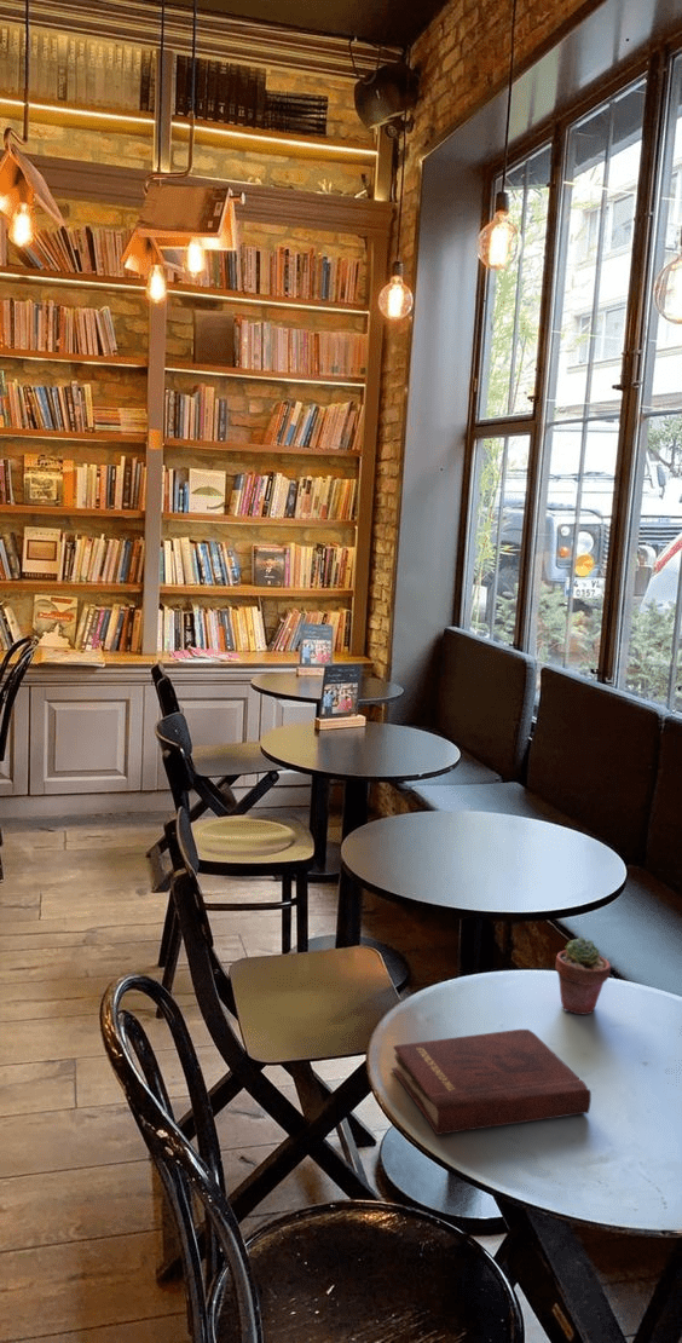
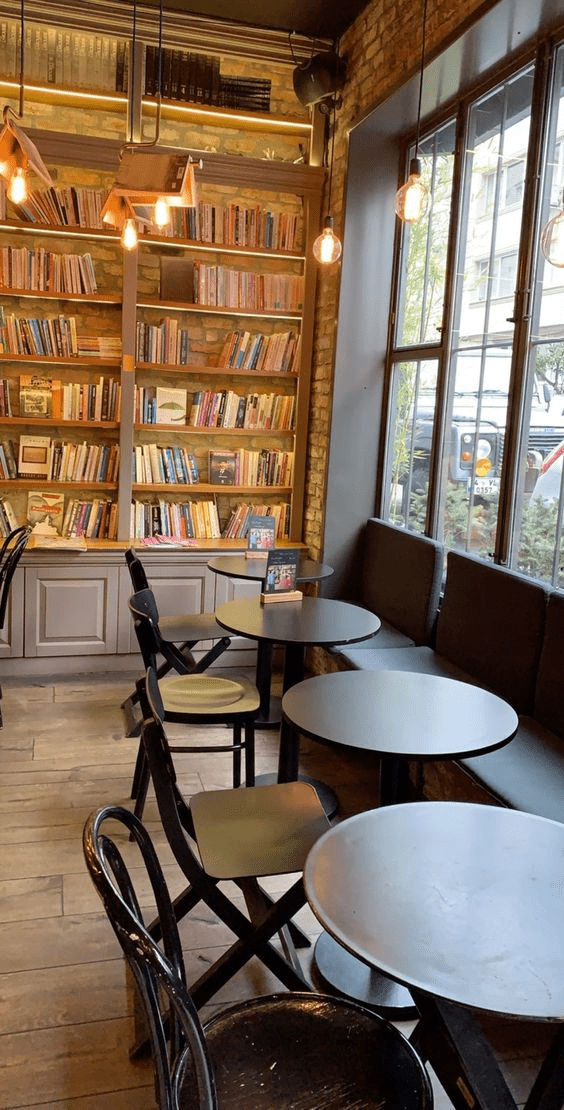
- potted succulent (582, 973)
- hardback book (489, 1078)
